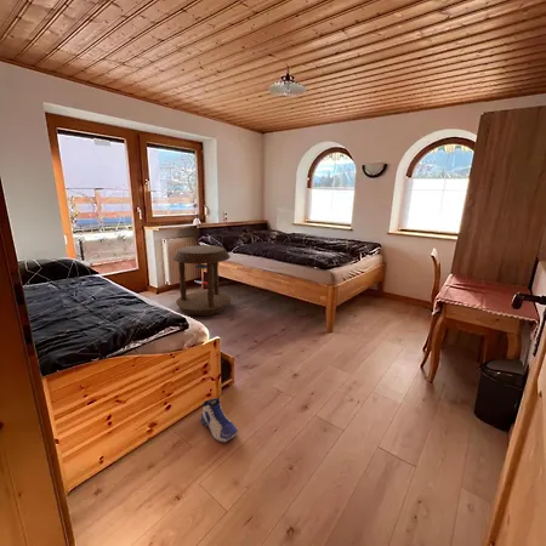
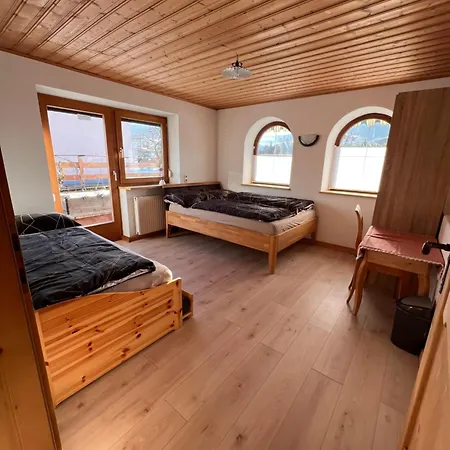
- side table (203, 279)
- sneaker (216, 416)
